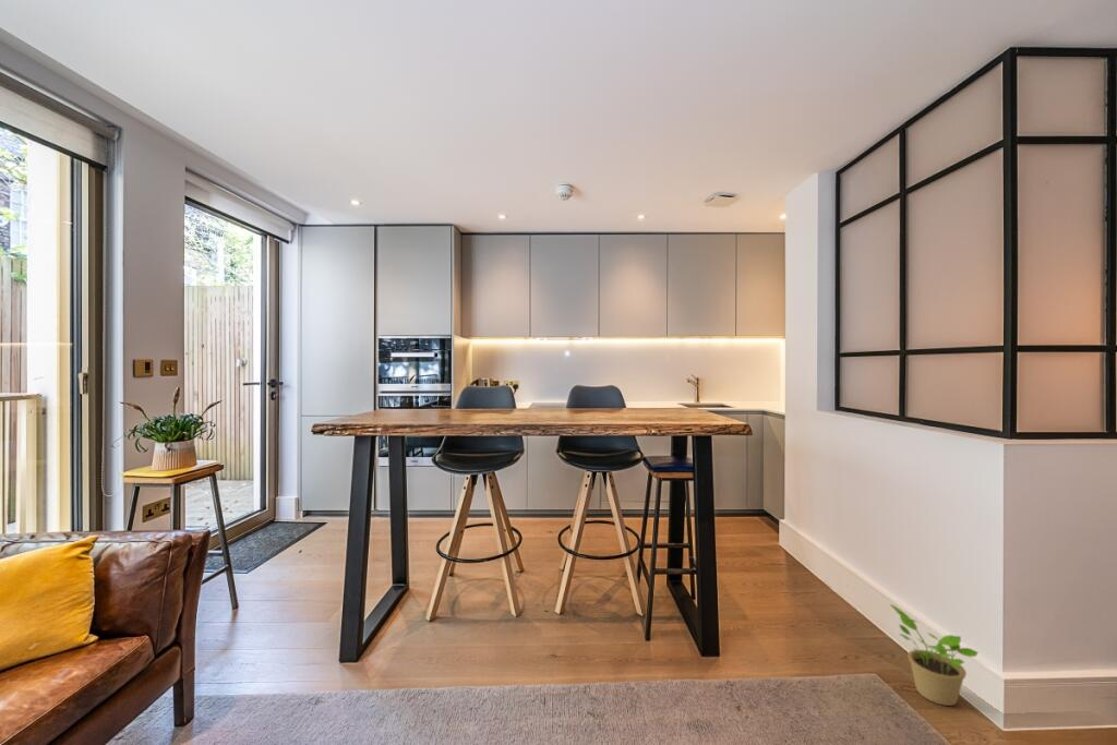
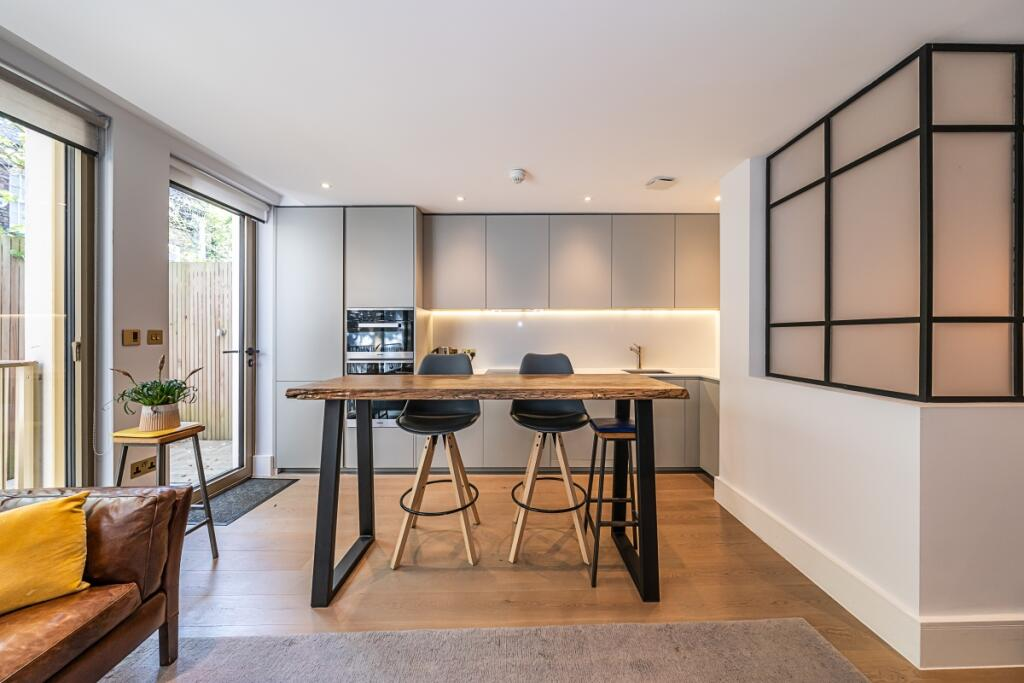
- potted plant (935, 654)
